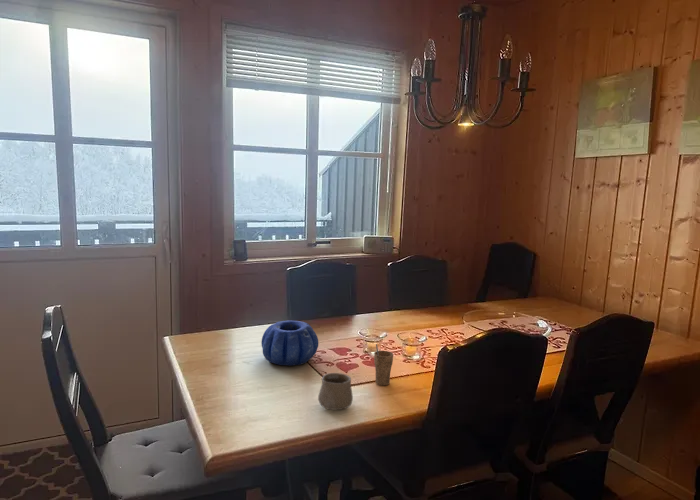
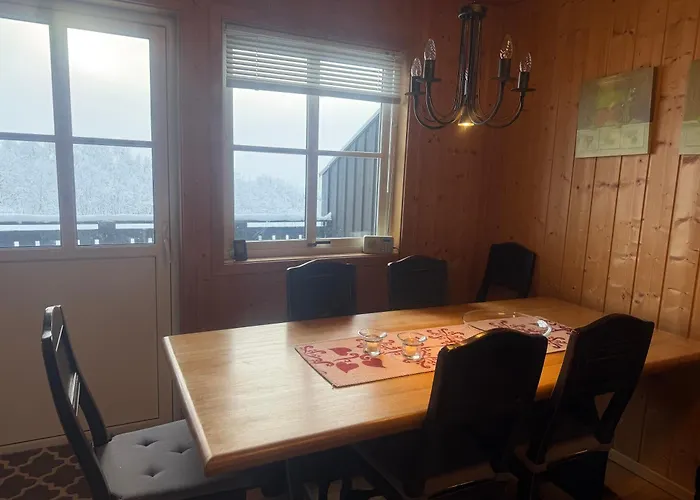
- cup (335, 392)
- decorative bowl (289, 341)
- cup (383, 364)
